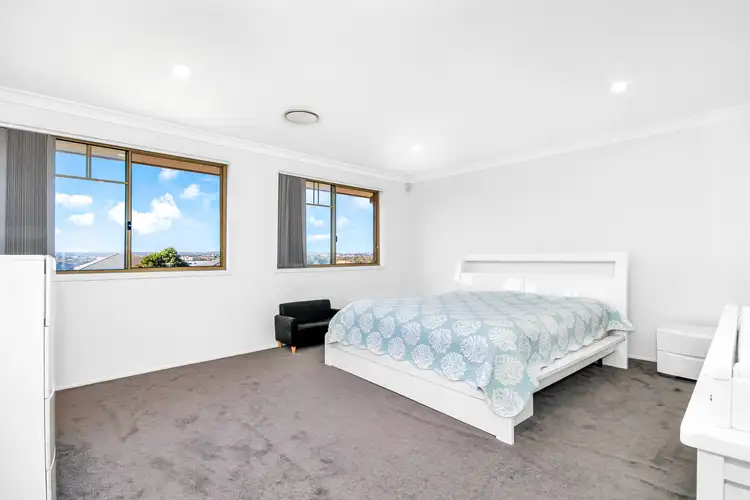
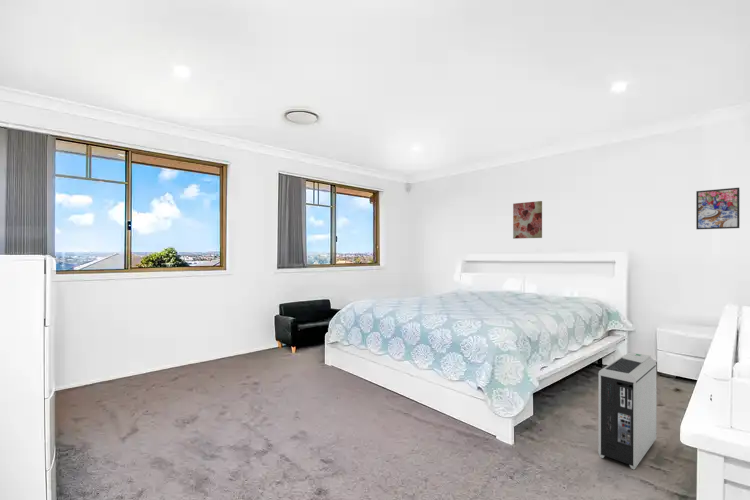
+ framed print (717, 209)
+ wall art (527, 220)
+ air purifier (628, 405)
